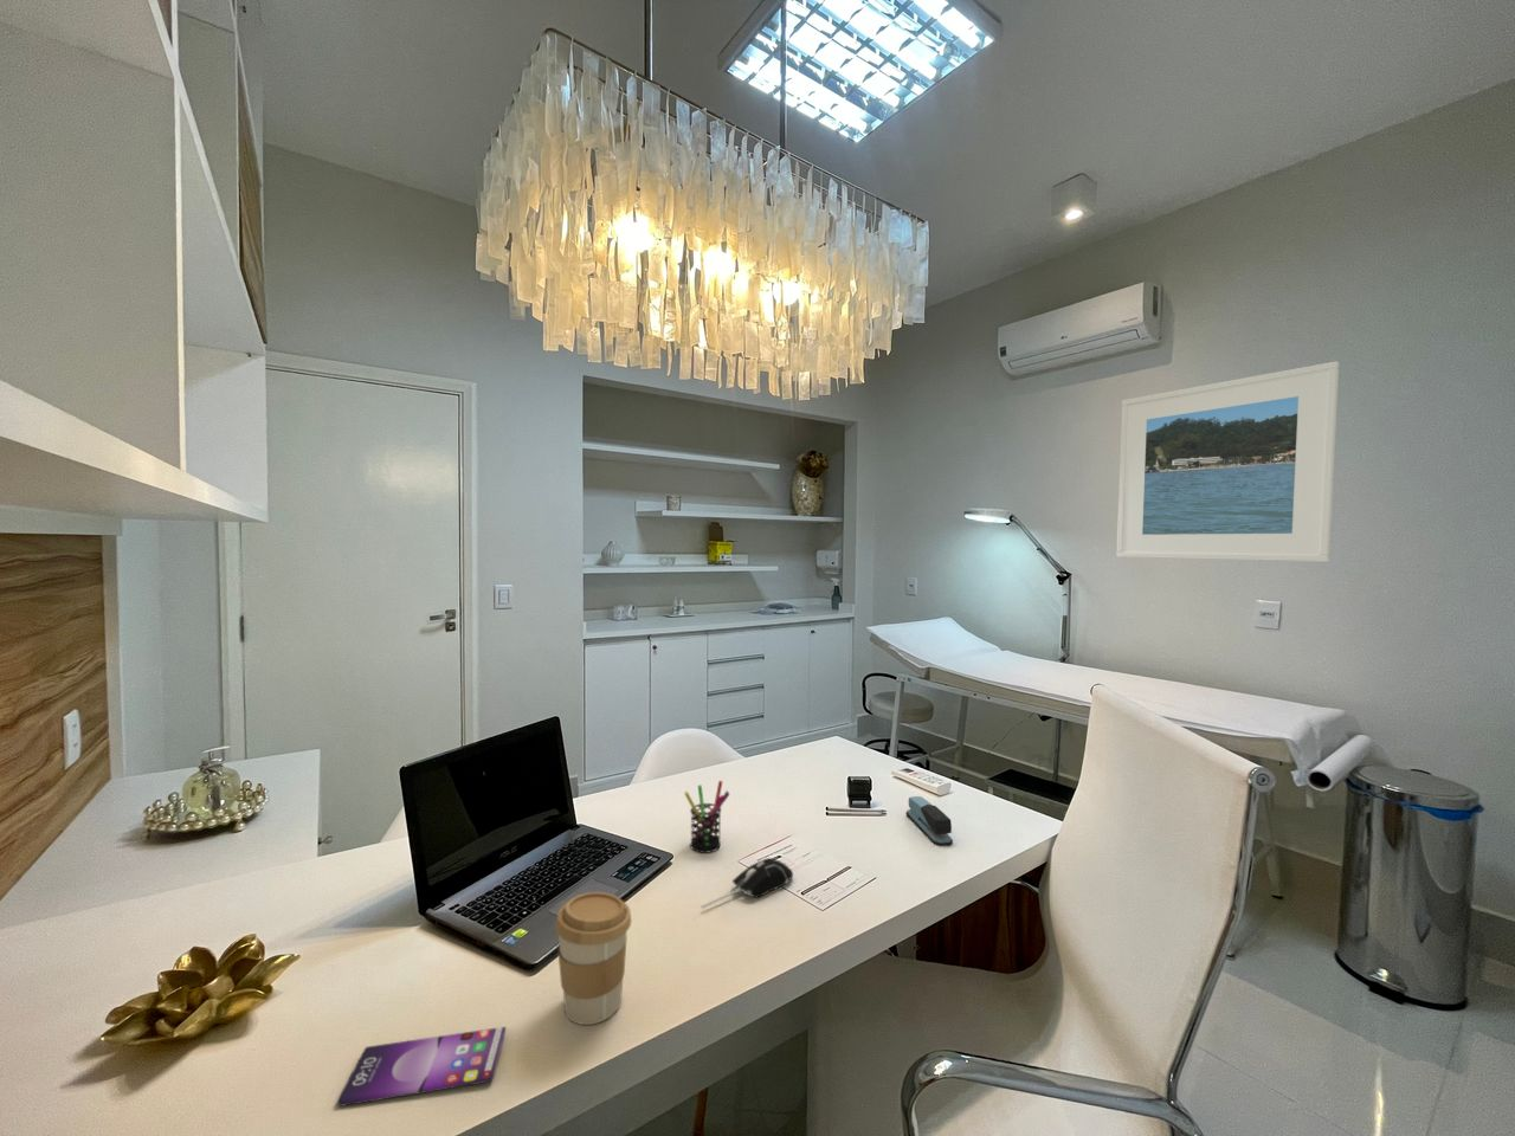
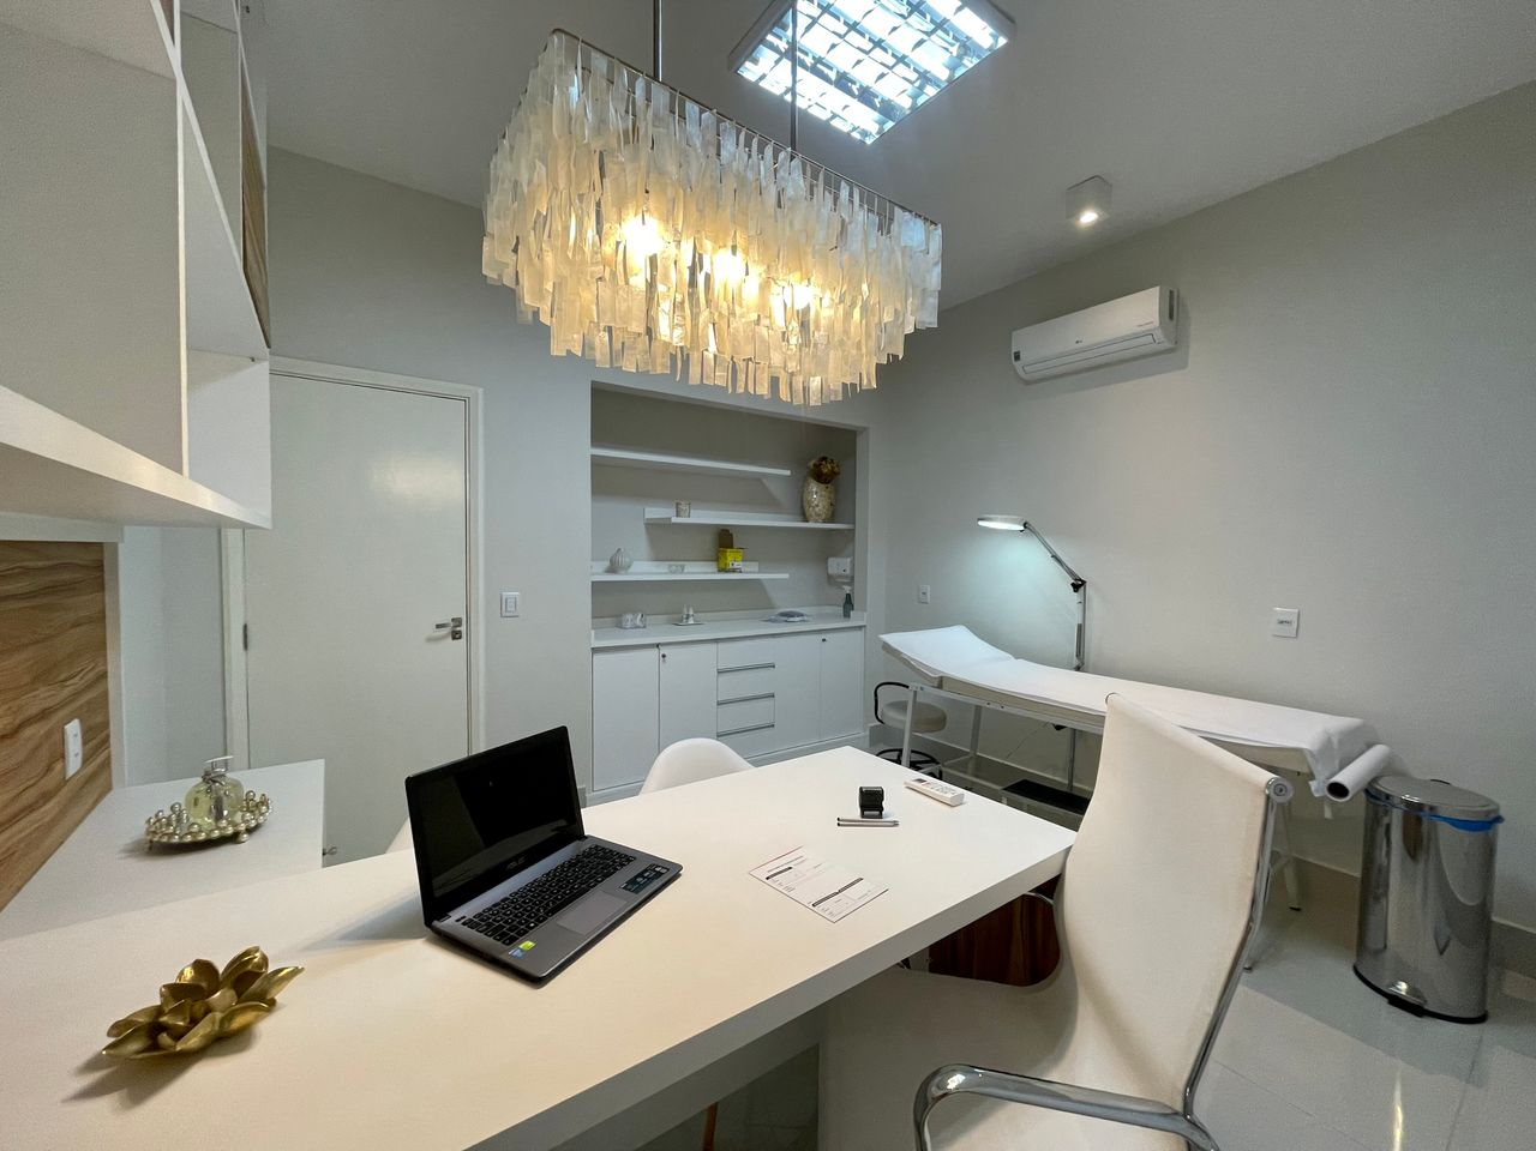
- stapler (928, 816)
- smartphone (427, 1063)
- coffee cup (593, 952)
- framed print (1213, 471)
- computer mouse (747, 878)
- pen holder (705, 811)
